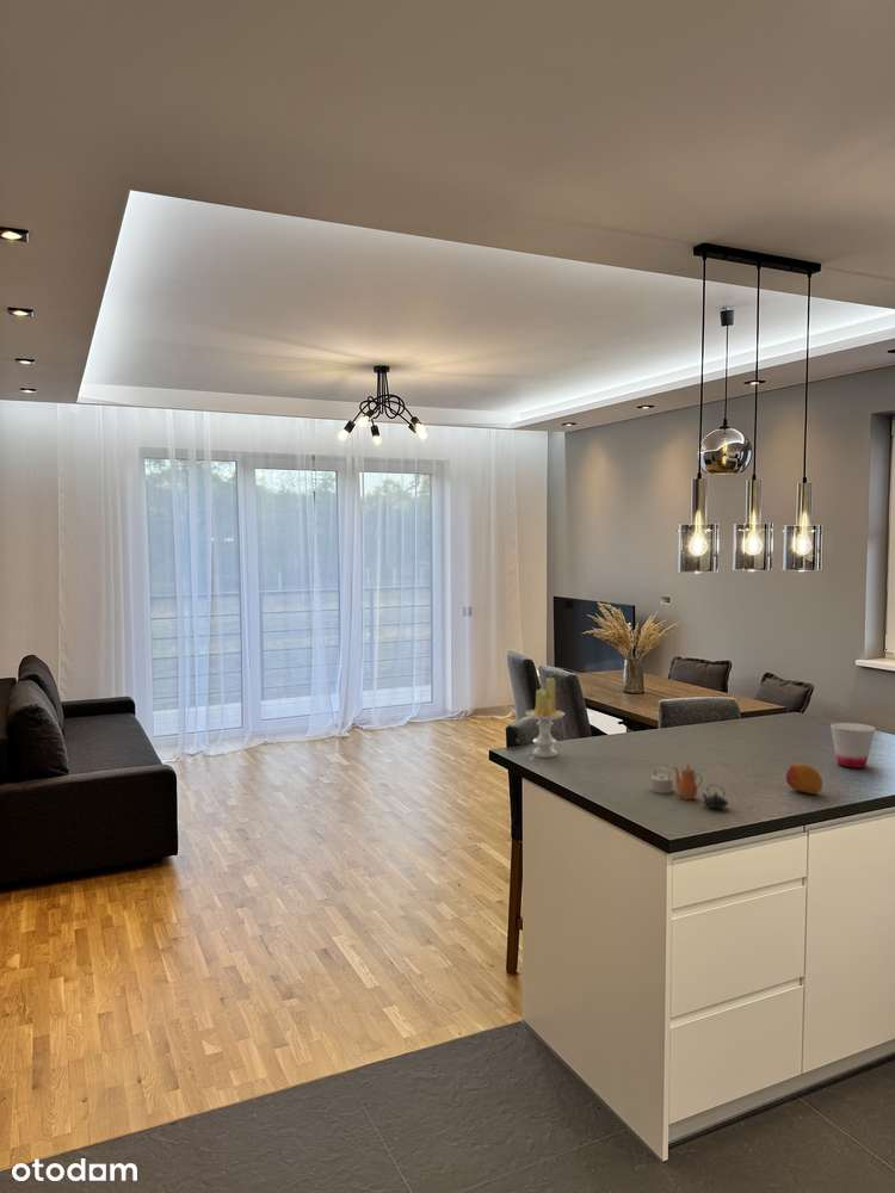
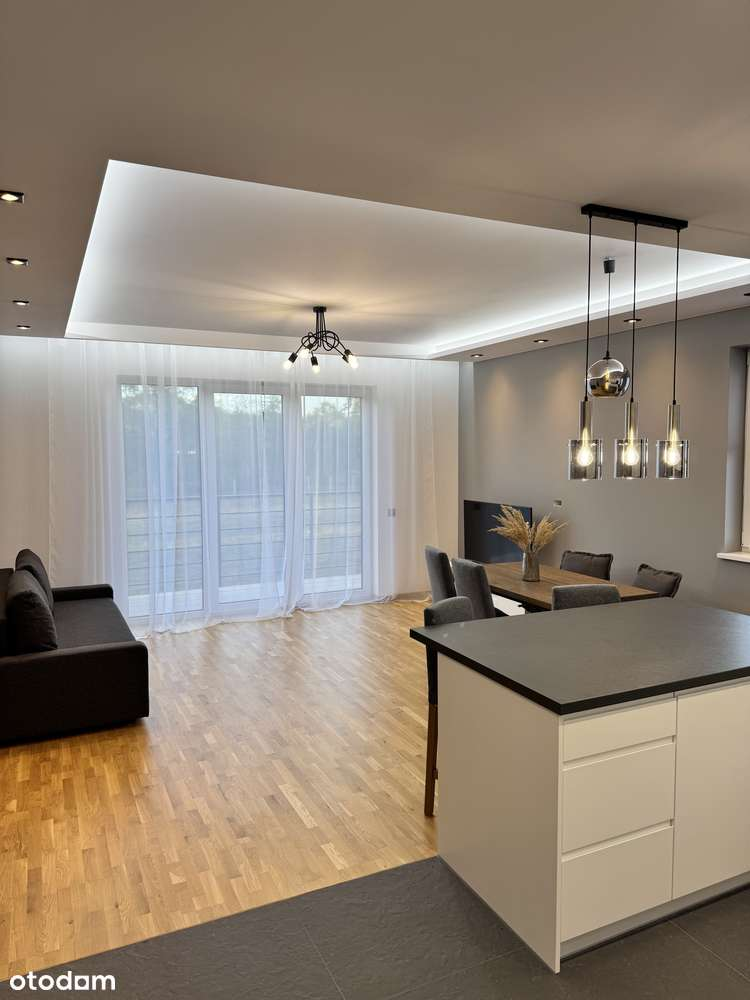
- fruit (803, 778)
- candle (544, 716)
- cup (852, 746)
- teapot (685, 780)
